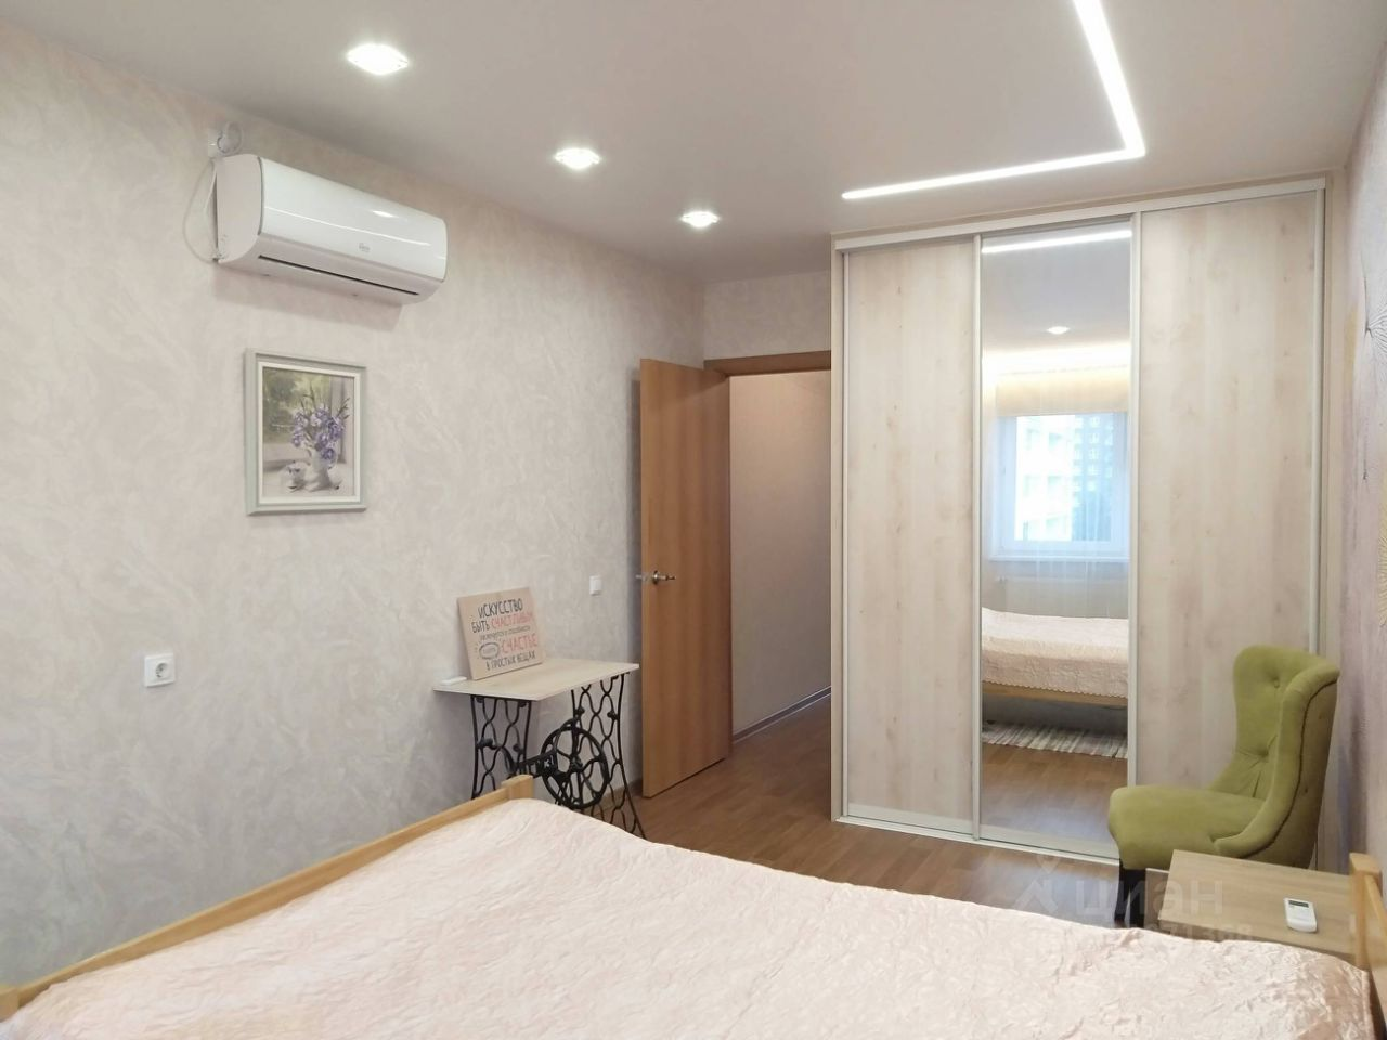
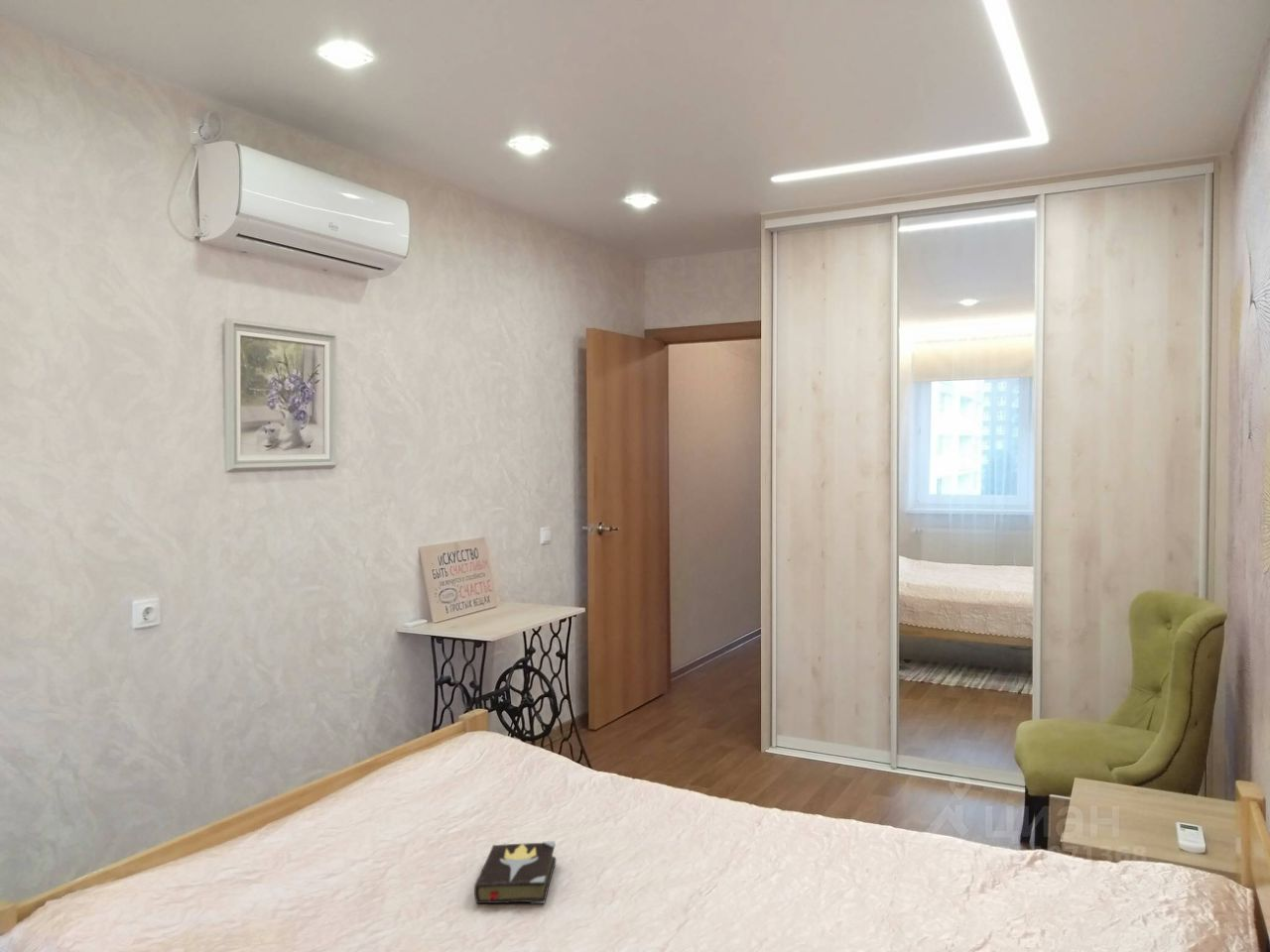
+ hardback book (517, 870)
